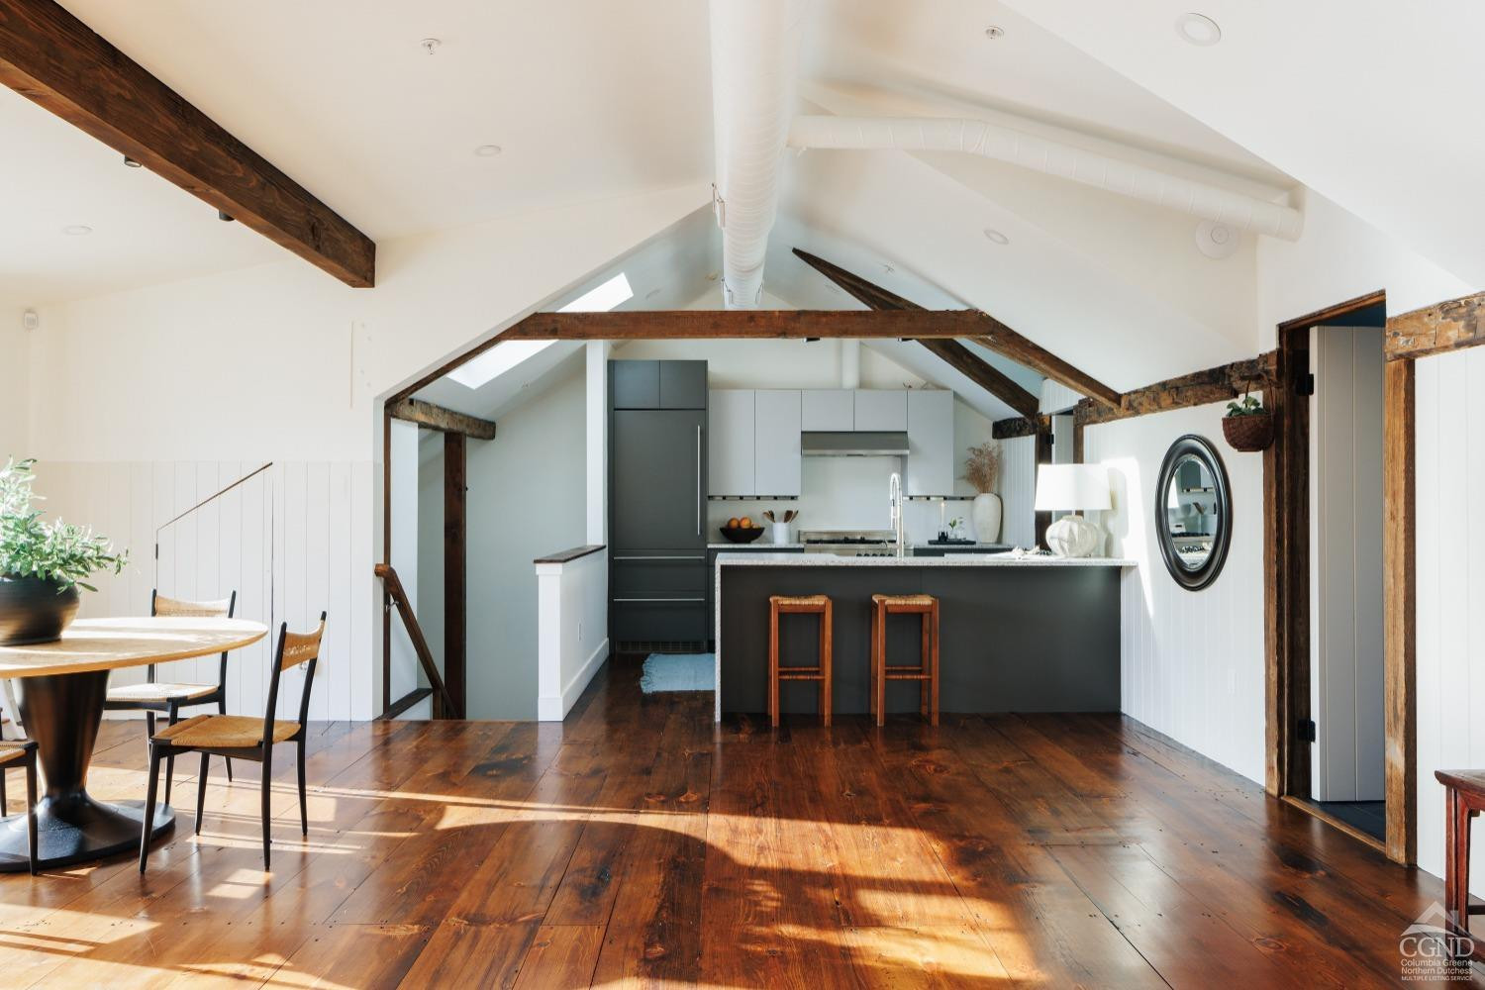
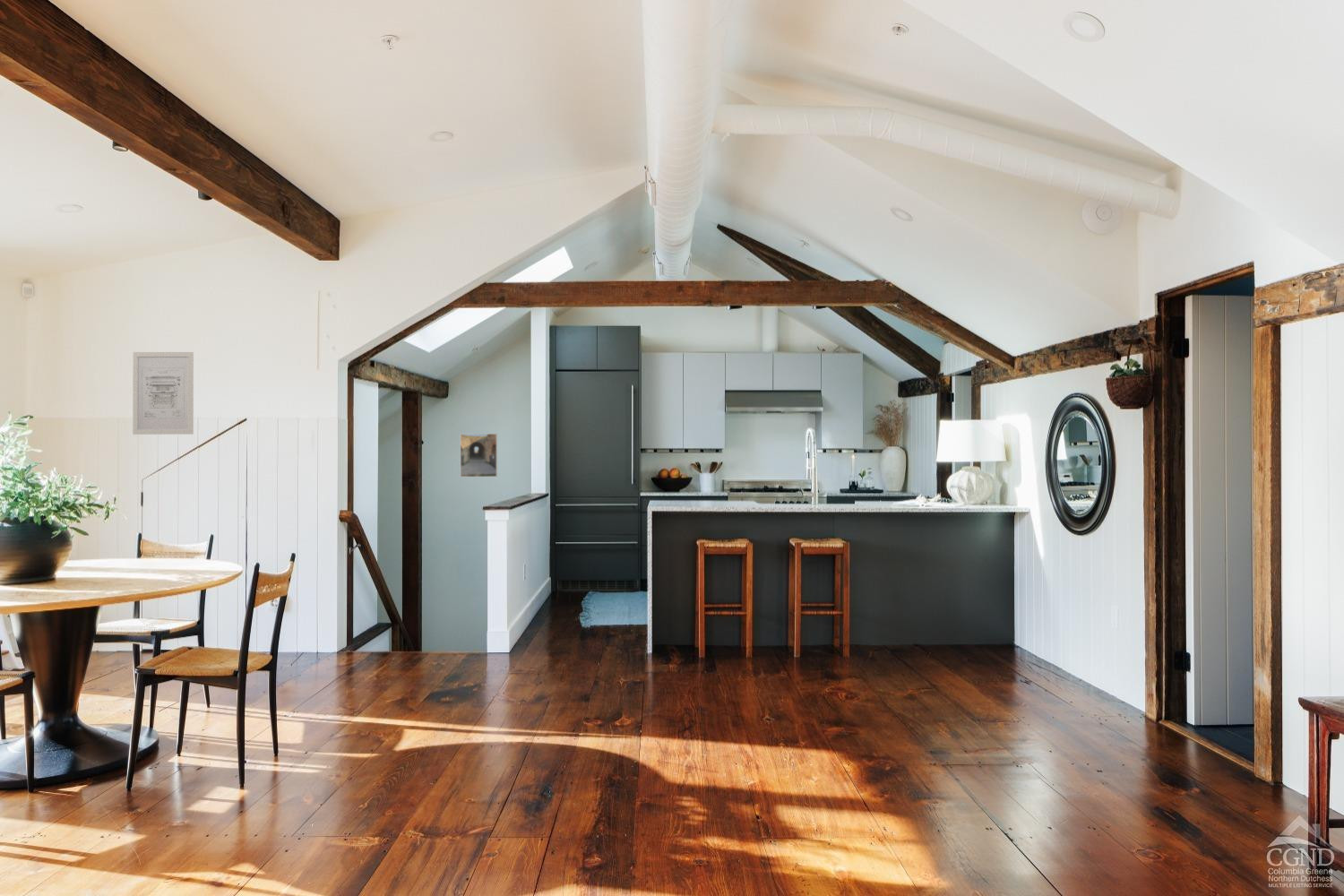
+ wall art (163, 392)
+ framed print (478, 455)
